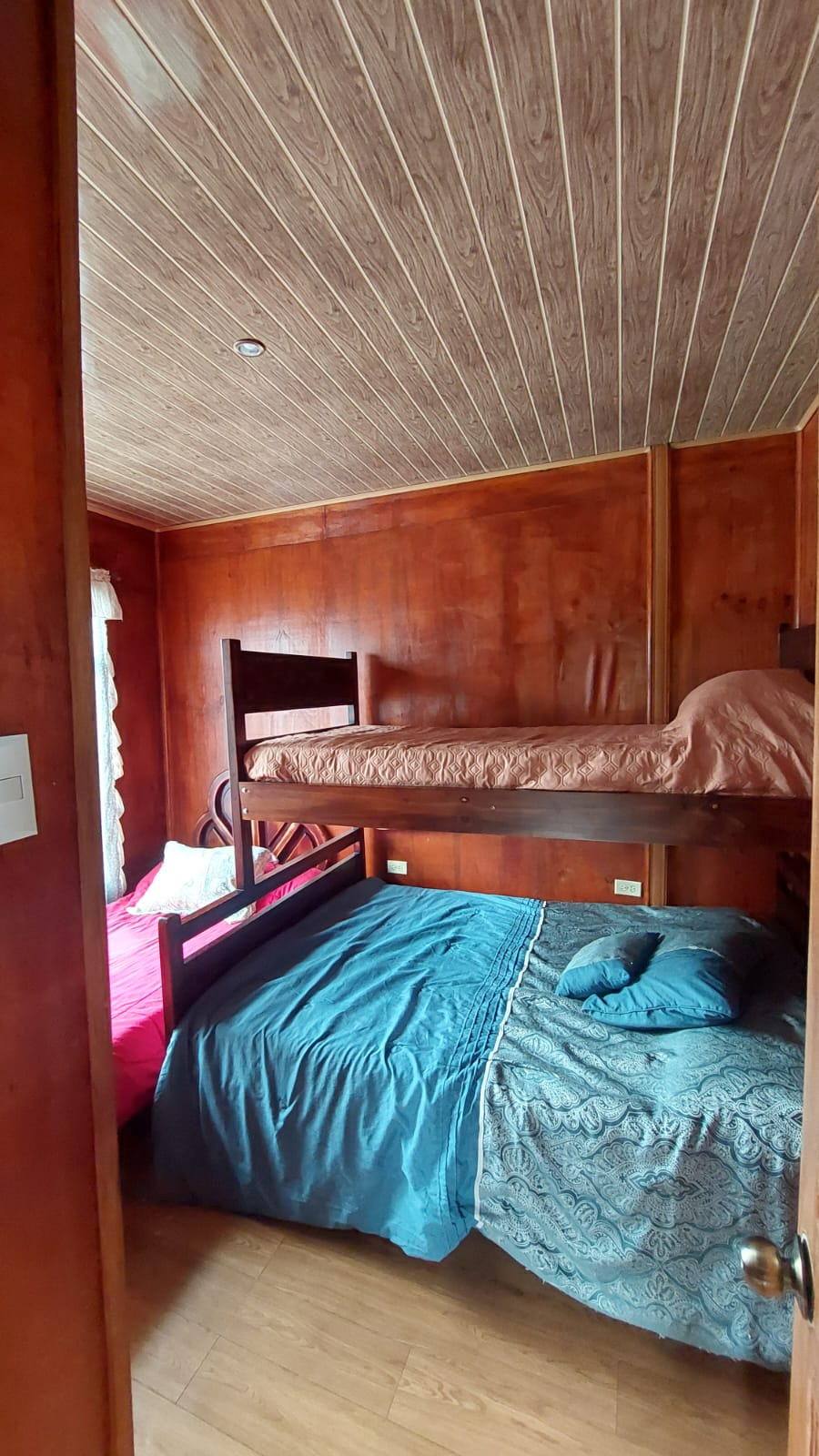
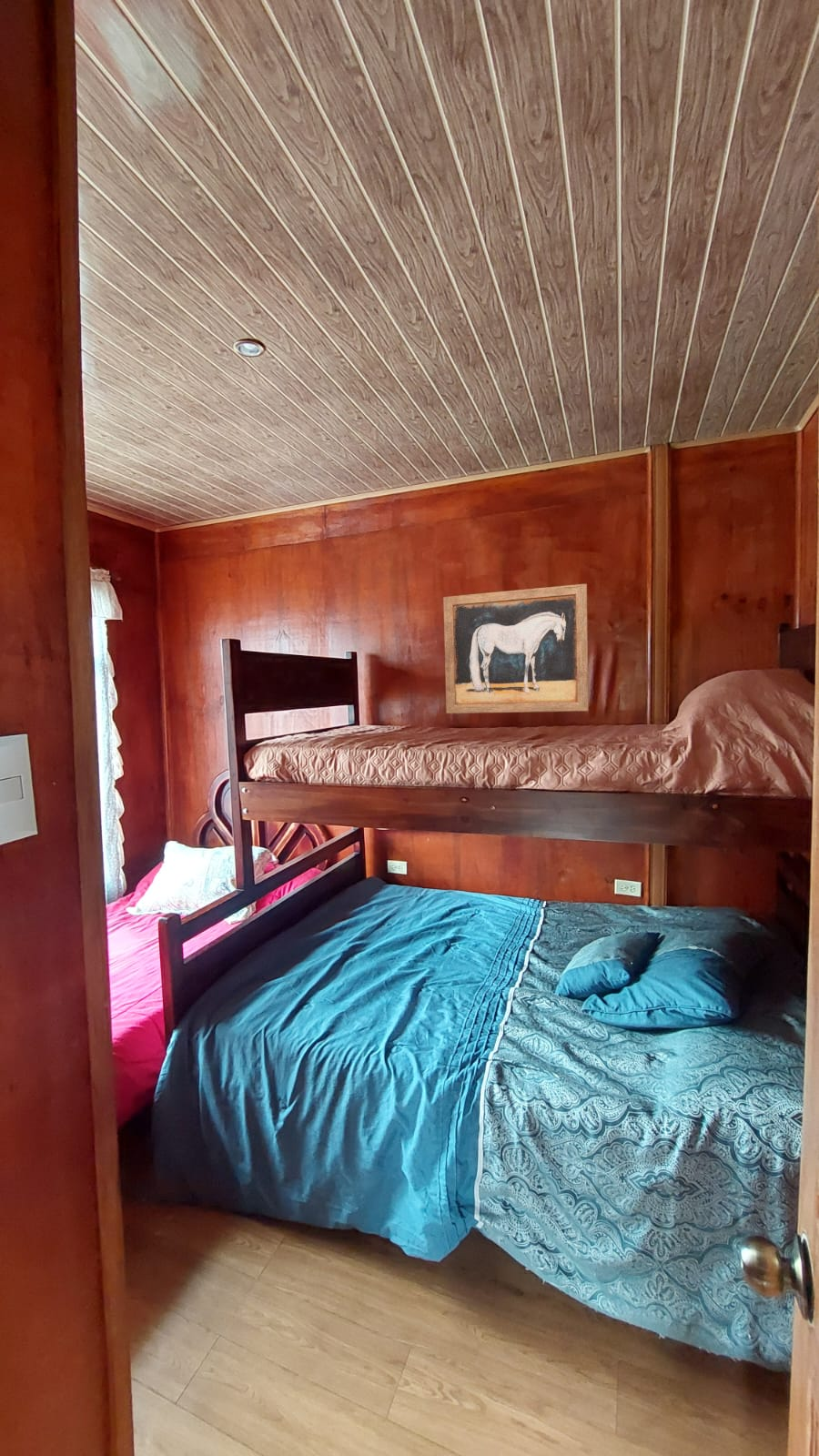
+ wall art (513, 652)
